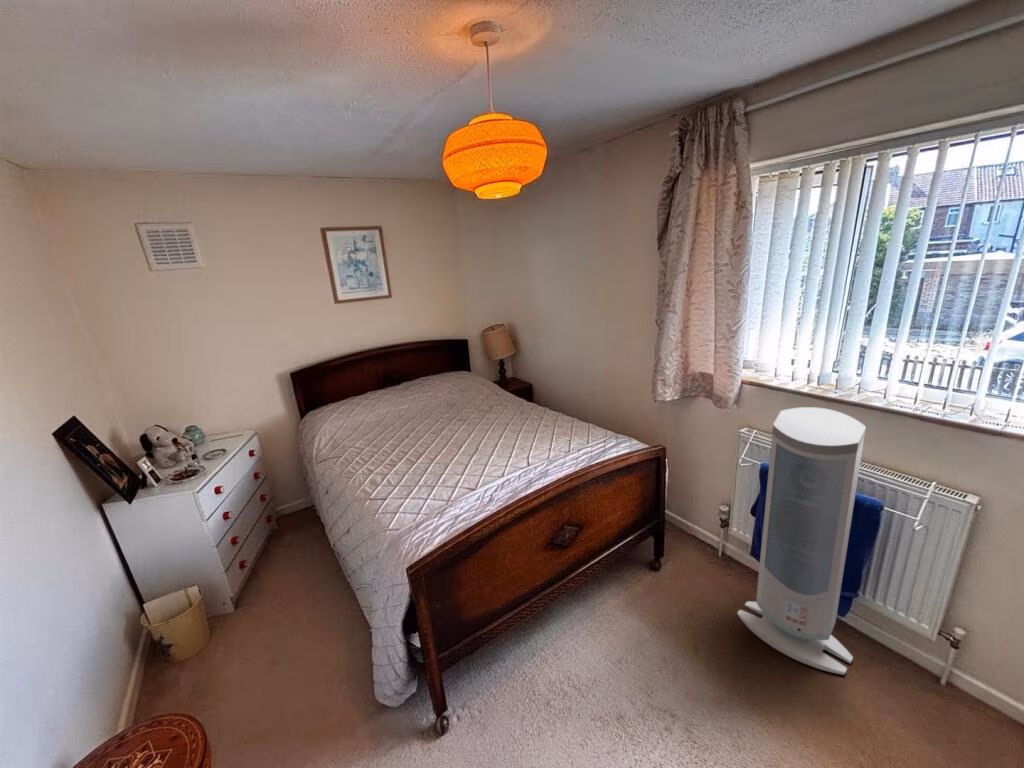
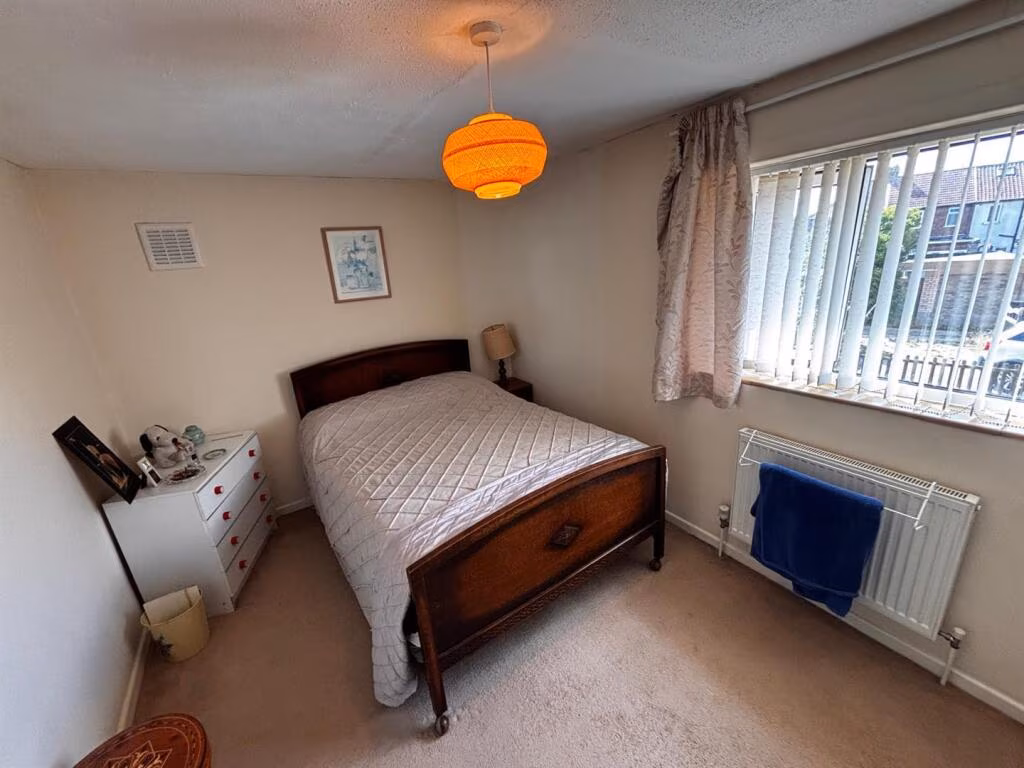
- air purifier (803, 532)
